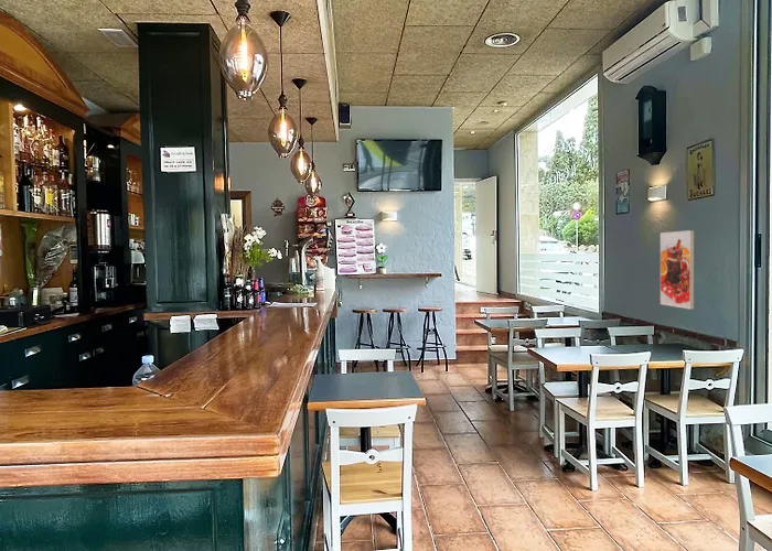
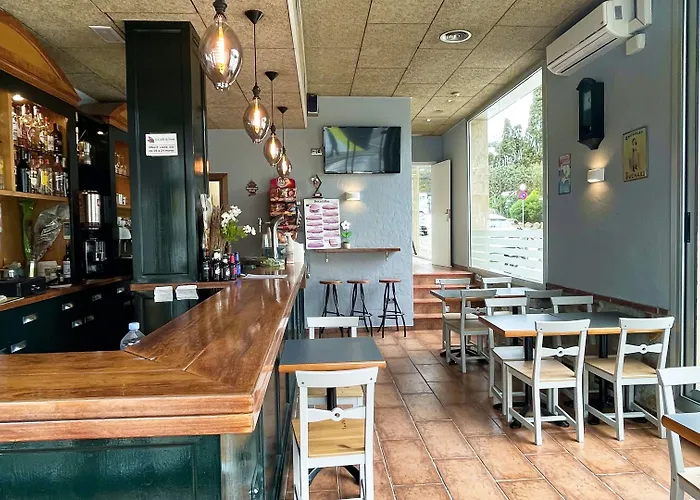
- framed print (676, 269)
